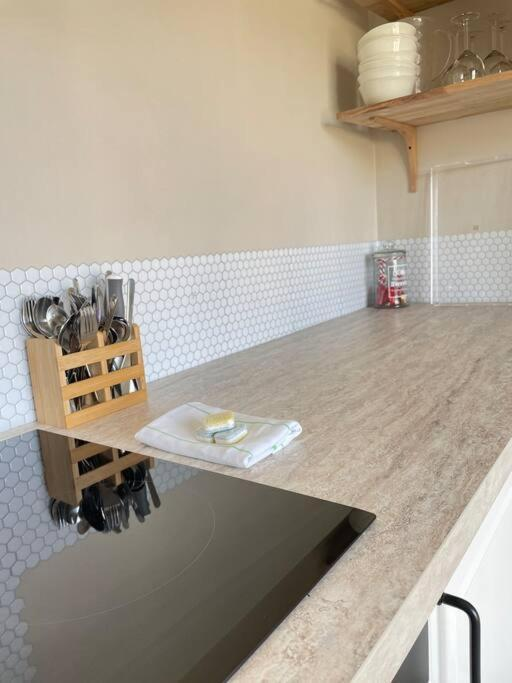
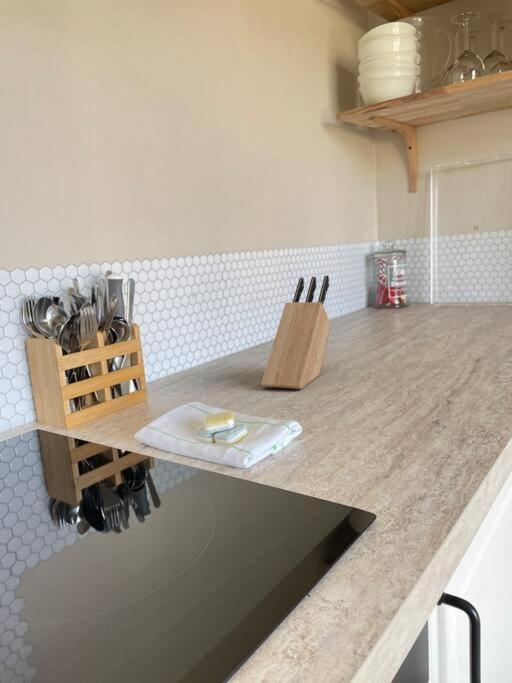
+ knife block (300, 327)
